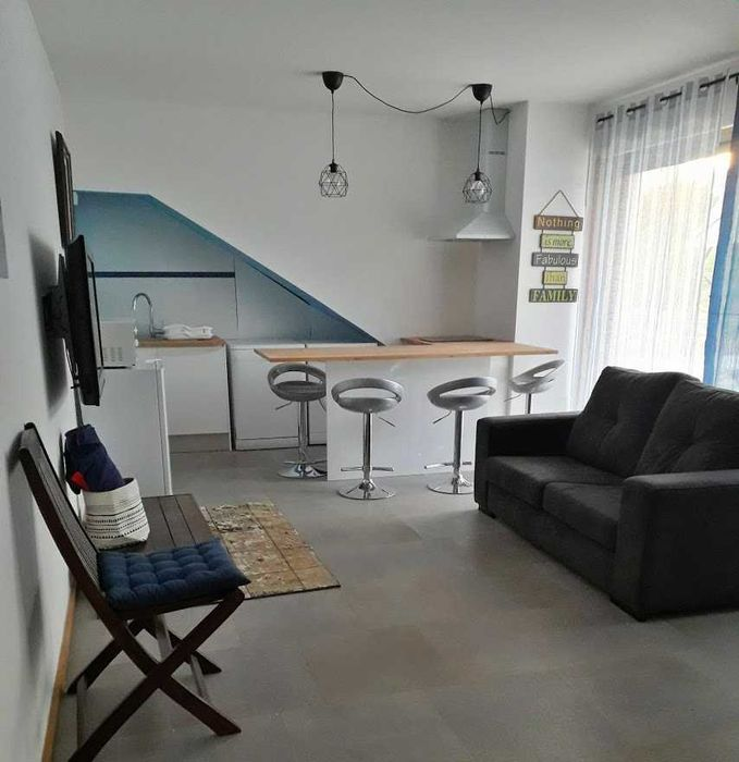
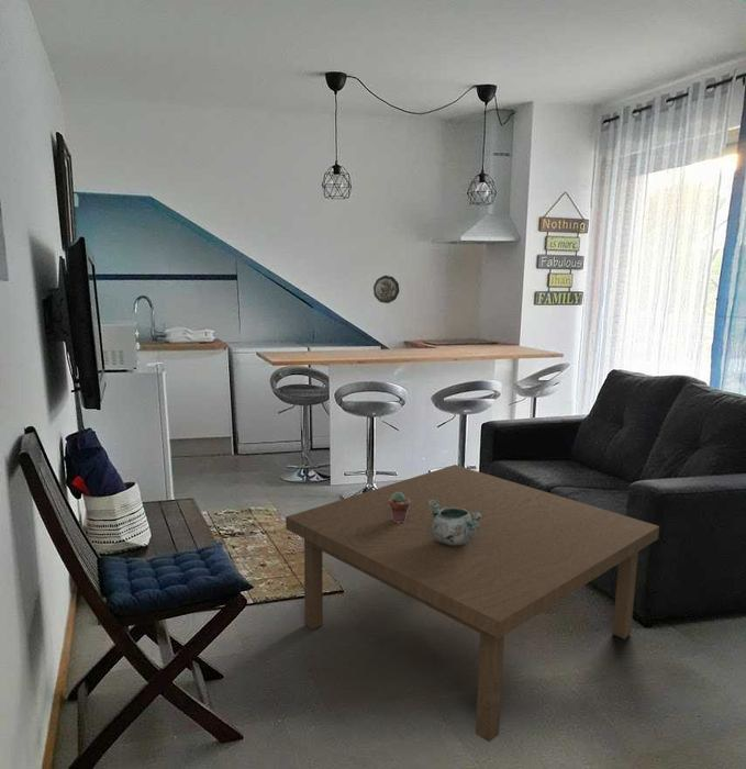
+ decorative plate (386, 289)
+ potted succulent (399, 505)
+ decorative bowl (453, 522)
+ coffee table (468, 576)
